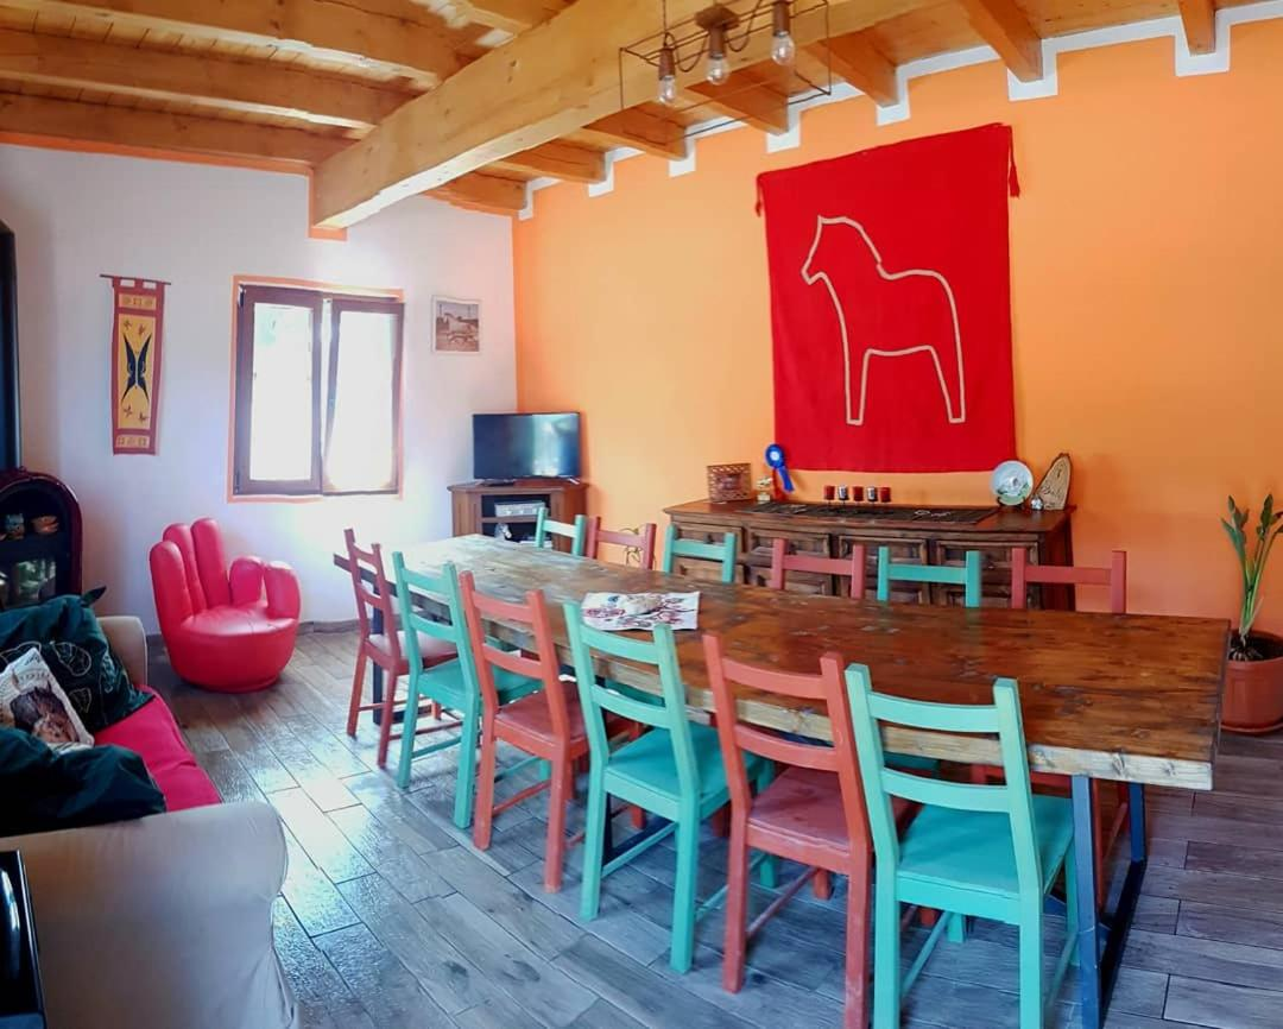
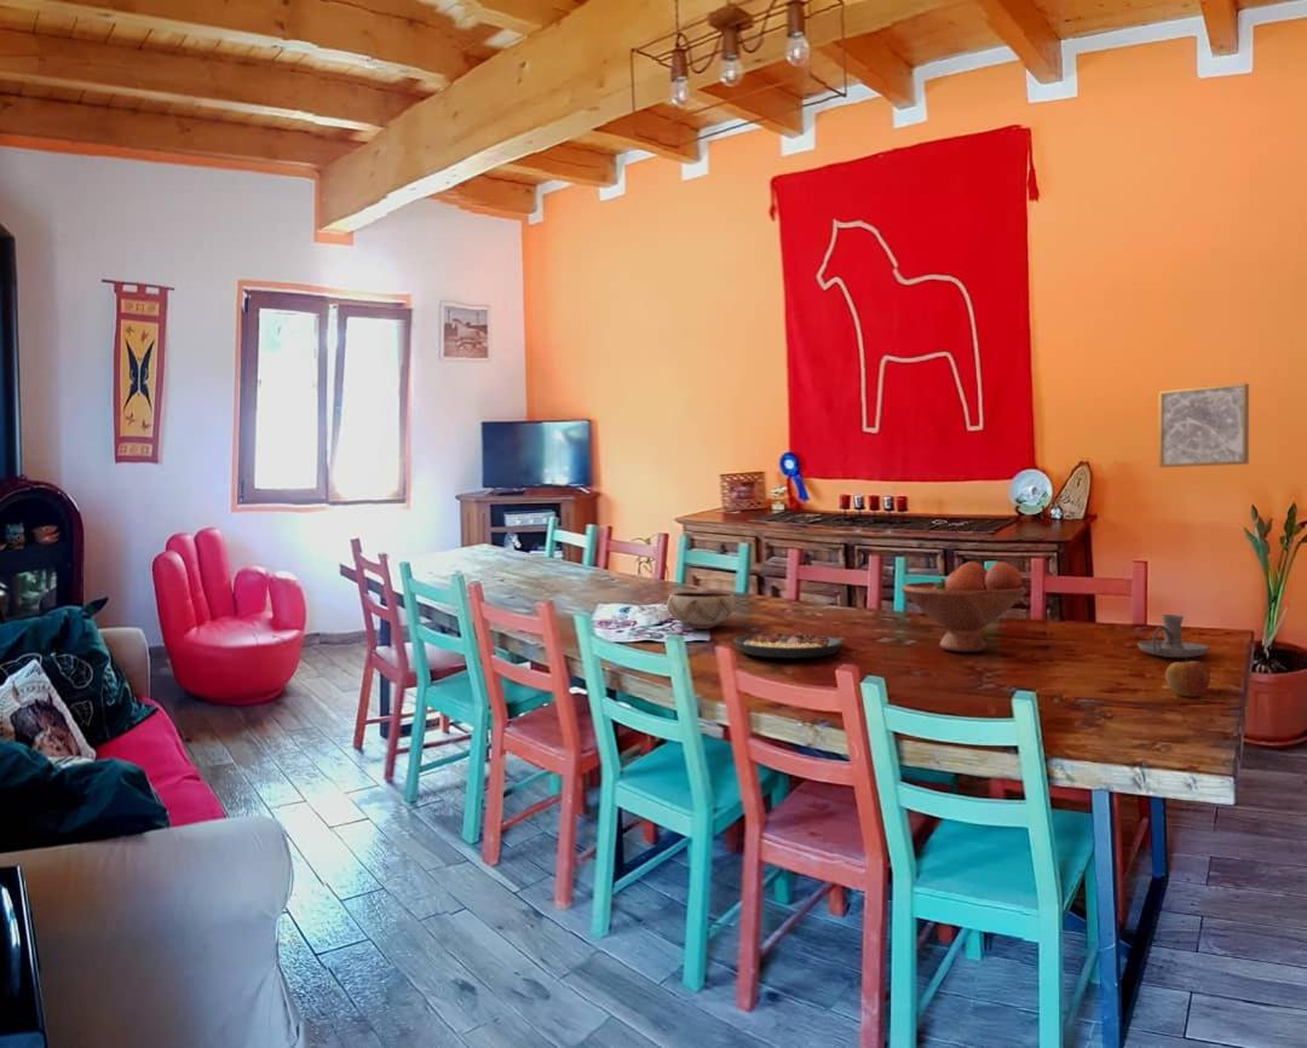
+ fruit bowl (962, 605)
+ plate (787, 641)
+ wall art (1202, 426)
+ apple (1187, 675)
+ bowl (701, 610)
+ candle holder (1169, 635)
